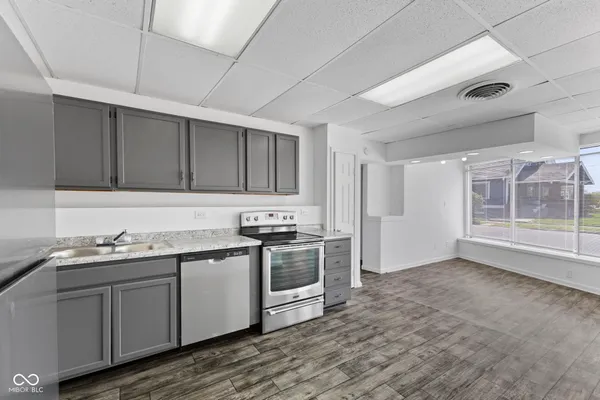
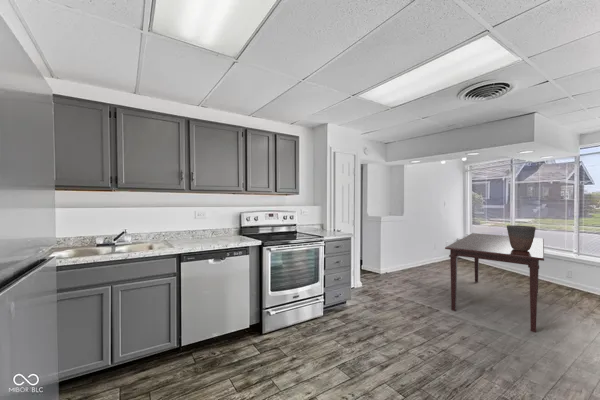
+ clay pot (520, 237)
+ dining table (500, 261)
